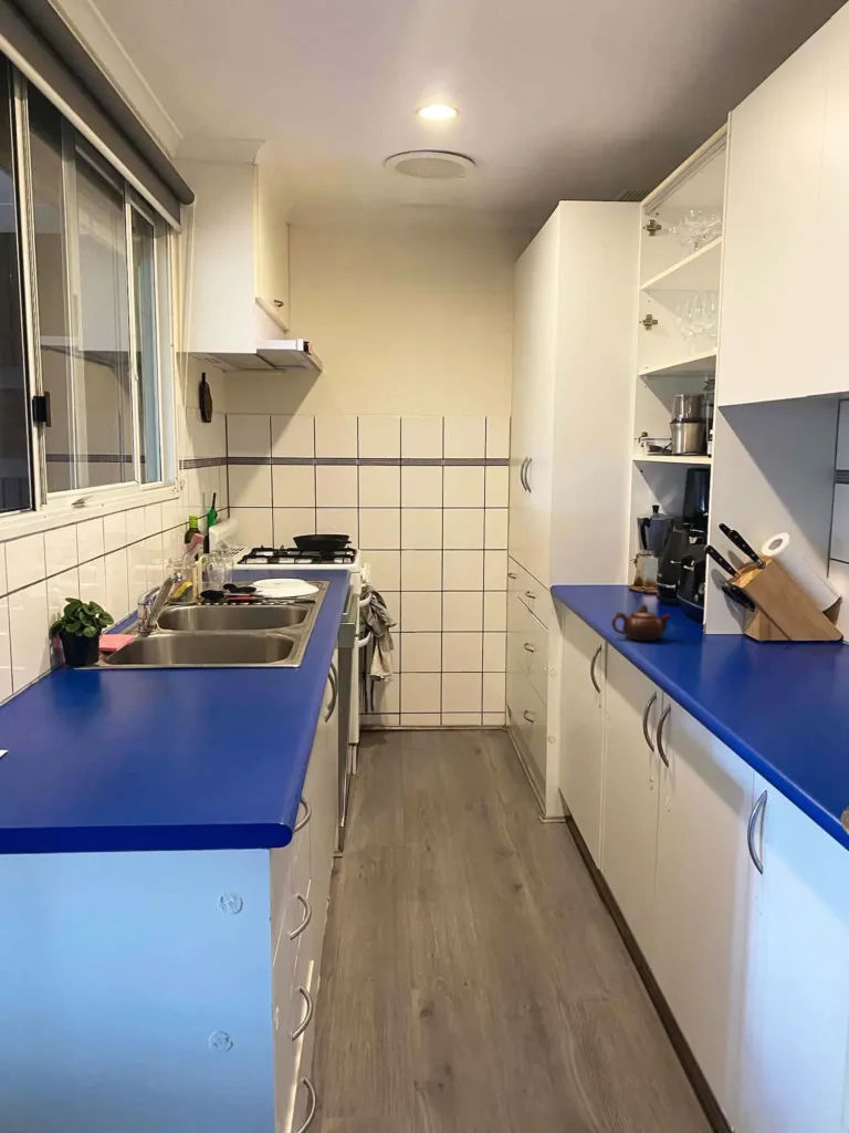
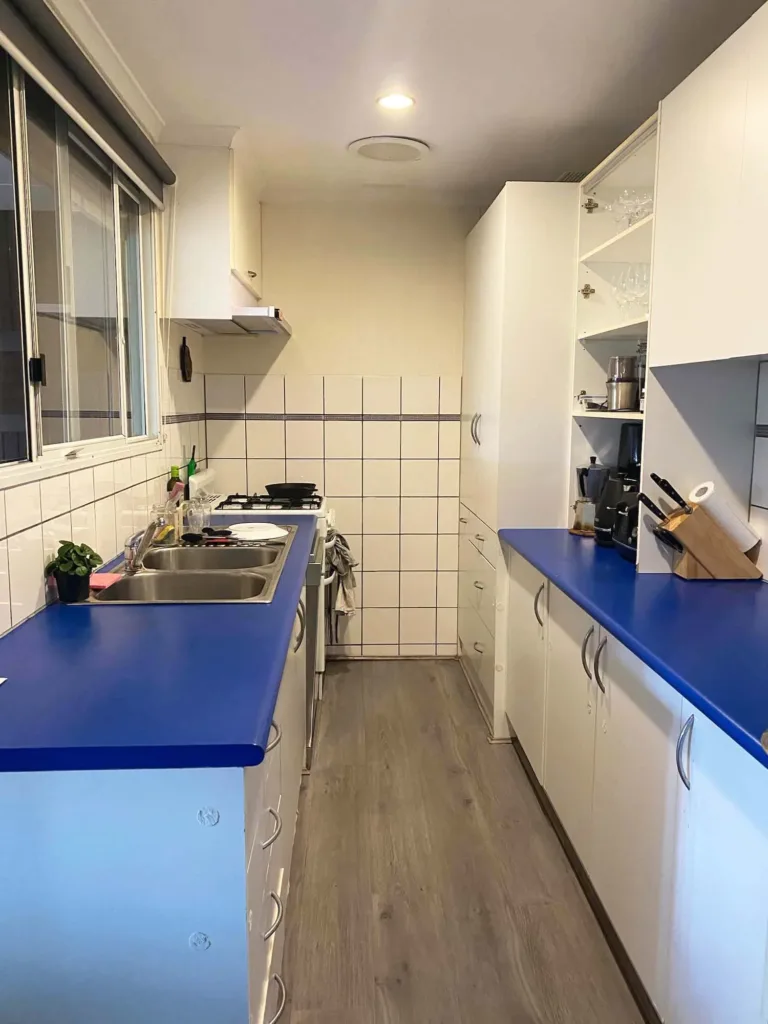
- teapot (641, 621)
